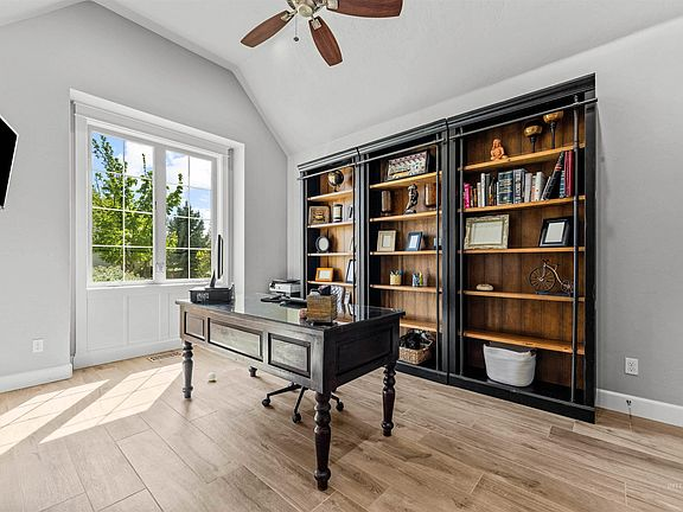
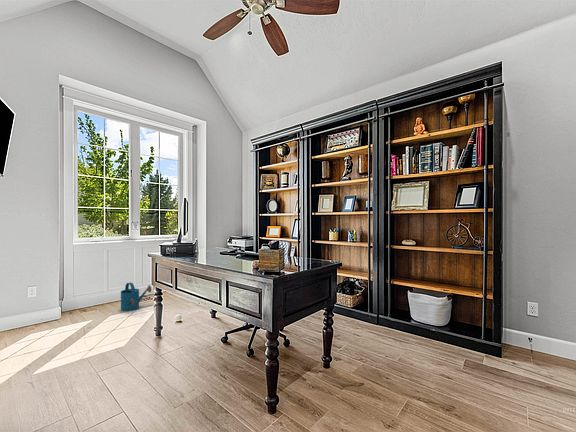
+ watering can (136, 294)
